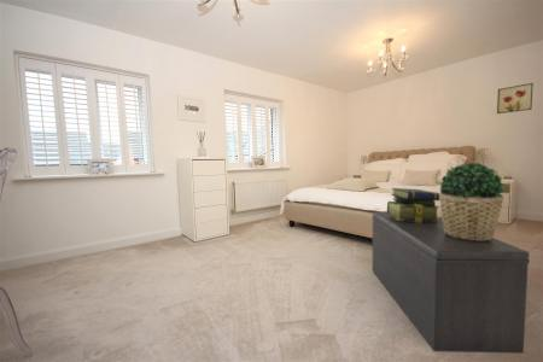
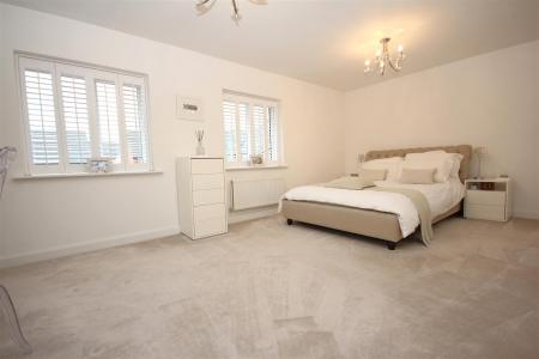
- potted plant (468, 199)
- bench (427, 263)
- wall art (514, 99)
- stack of books (411, 203)
